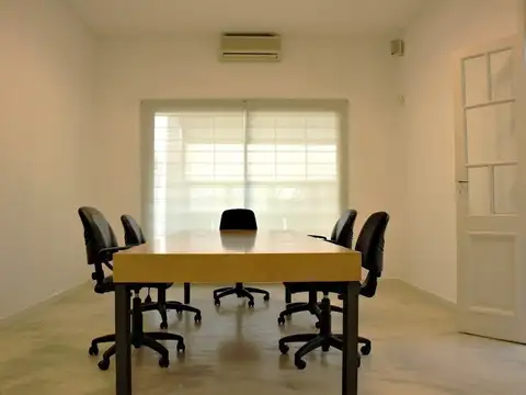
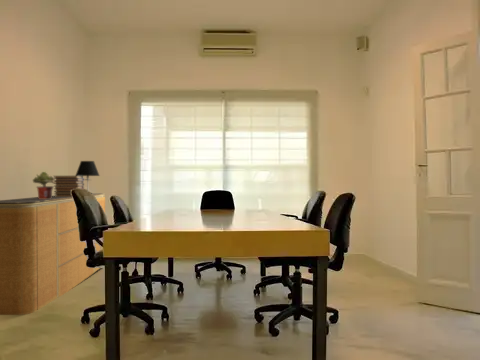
+ sideboard (57, 240)
+ potted plant (44, 185)
+ book stack (68, 185)
+ table lamp (87, 177)
